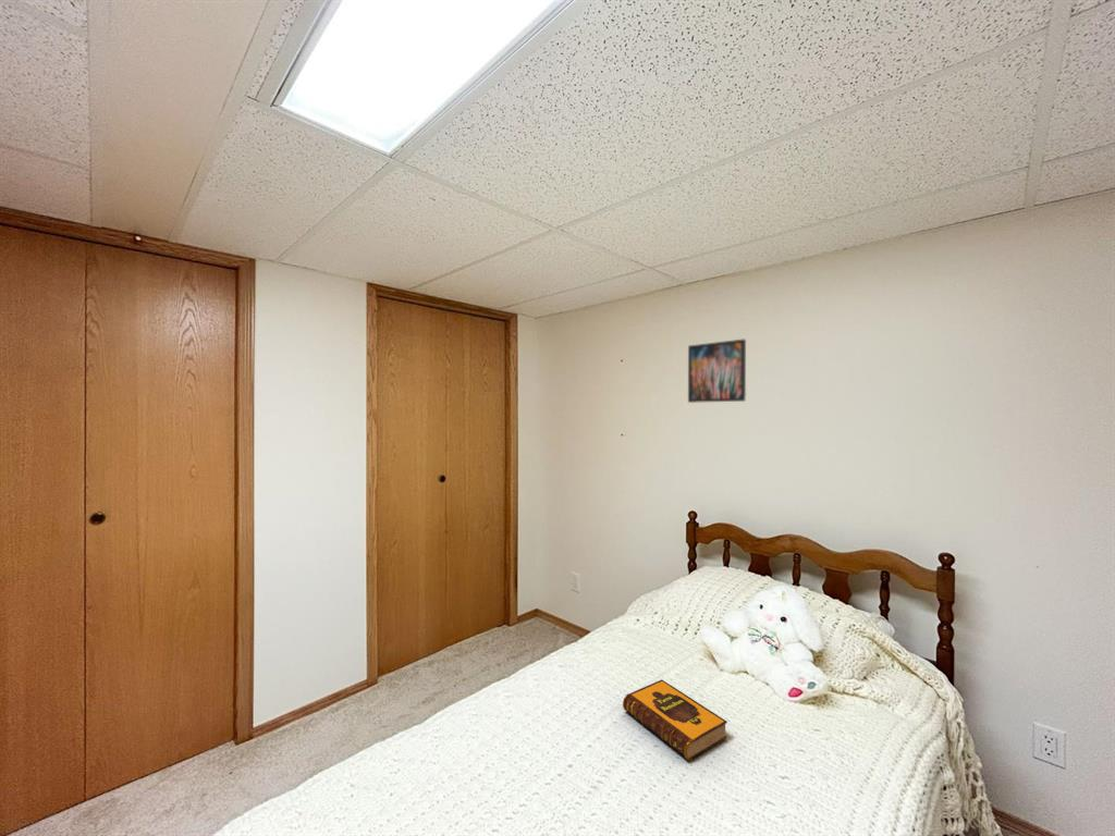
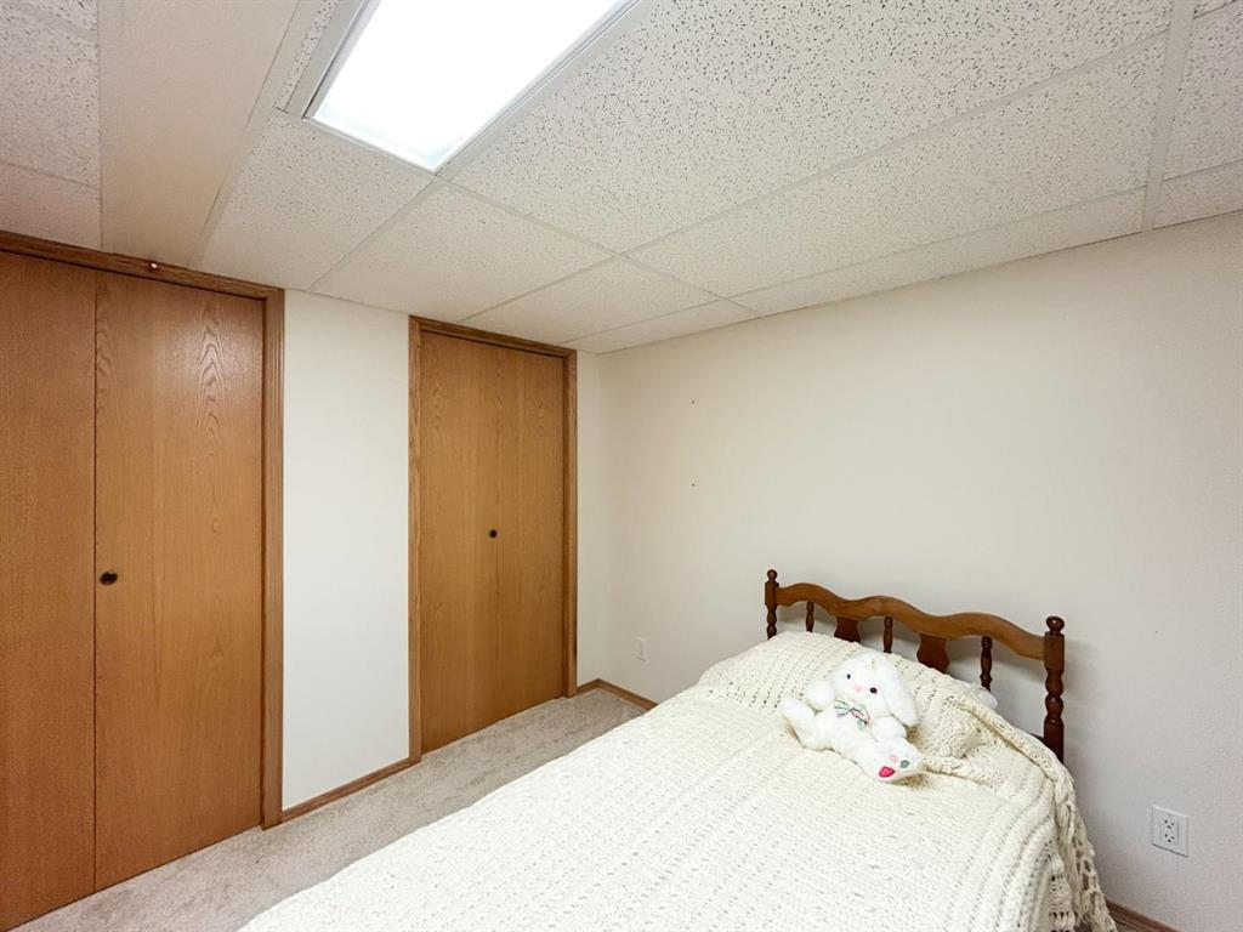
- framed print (715, 371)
- hardback book (672, 716)
